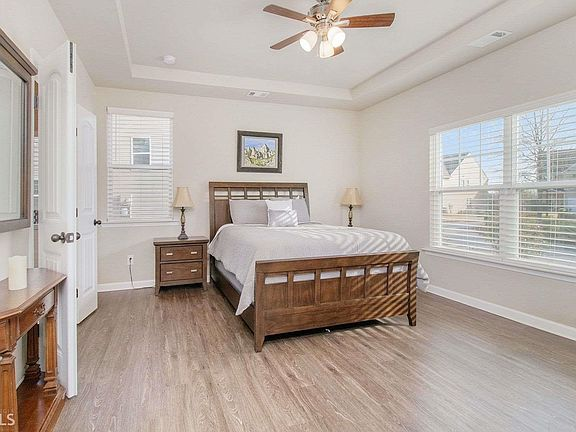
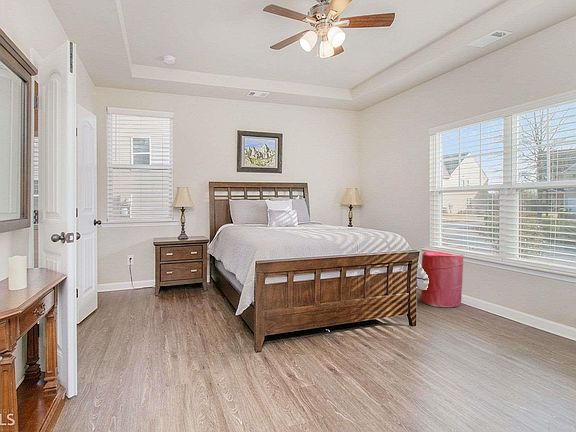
+ laundry hamper (441, 277)
